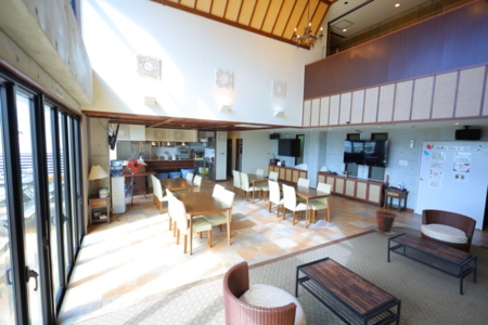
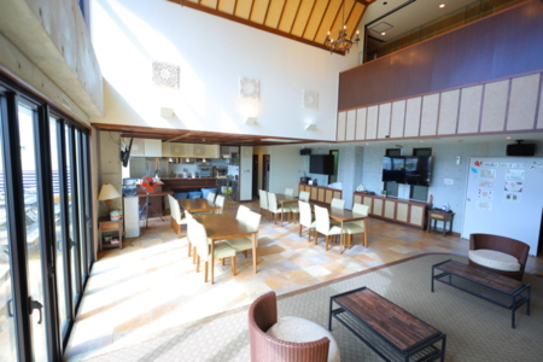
- waste bin (385, 221)
